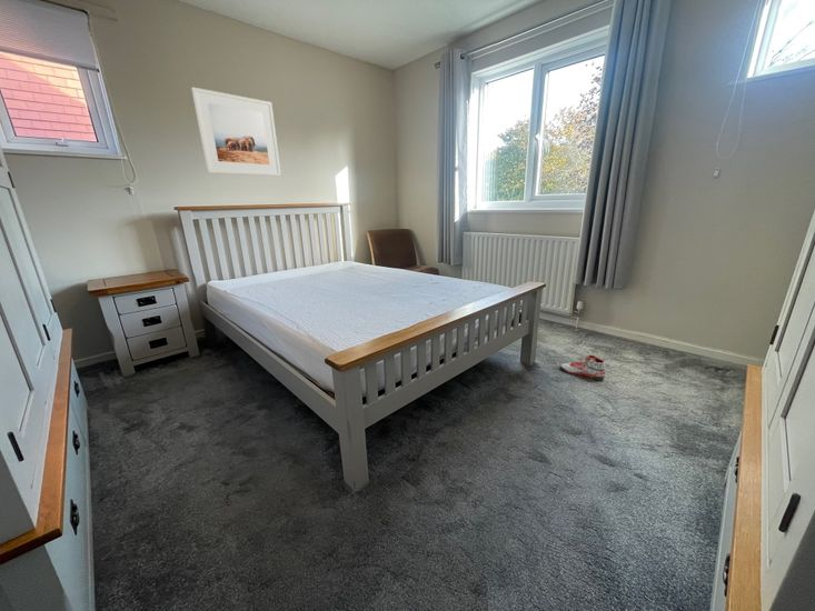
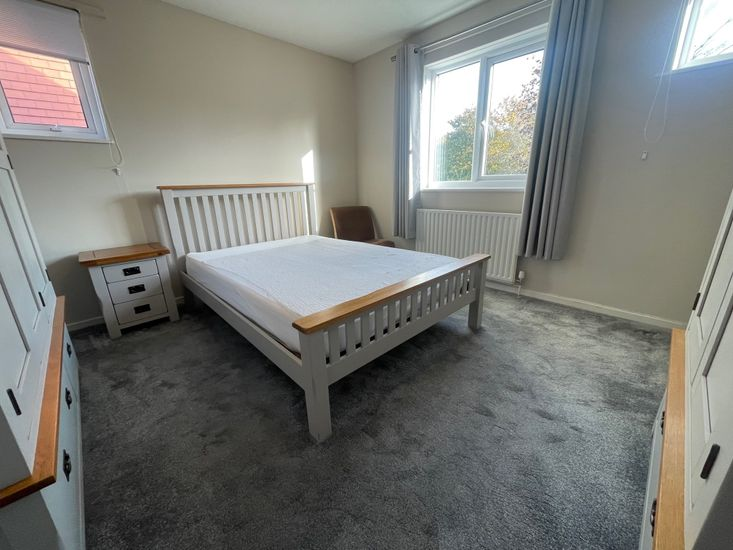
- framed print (240, 136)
- sneaker (582, 363)
